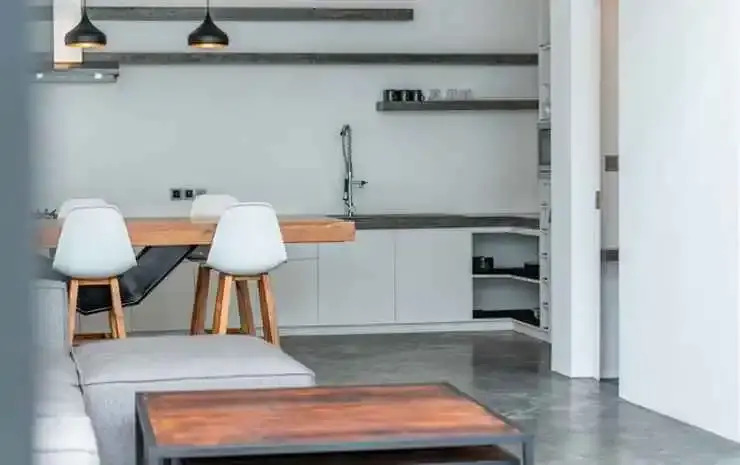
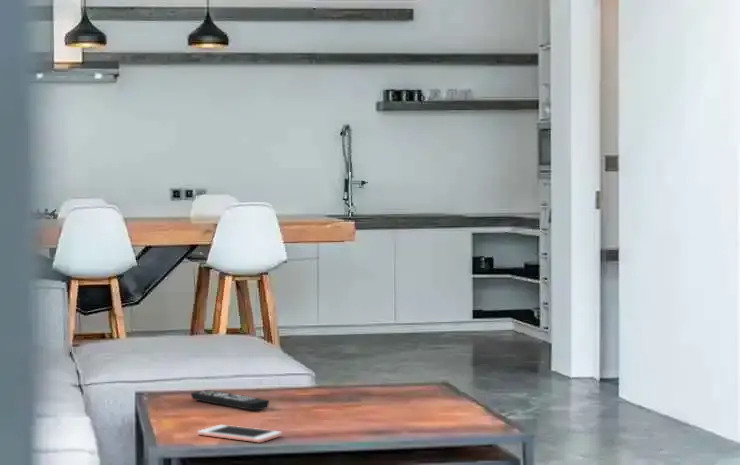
+ remote control (229, 400)
+ cell phone (239, 433)
